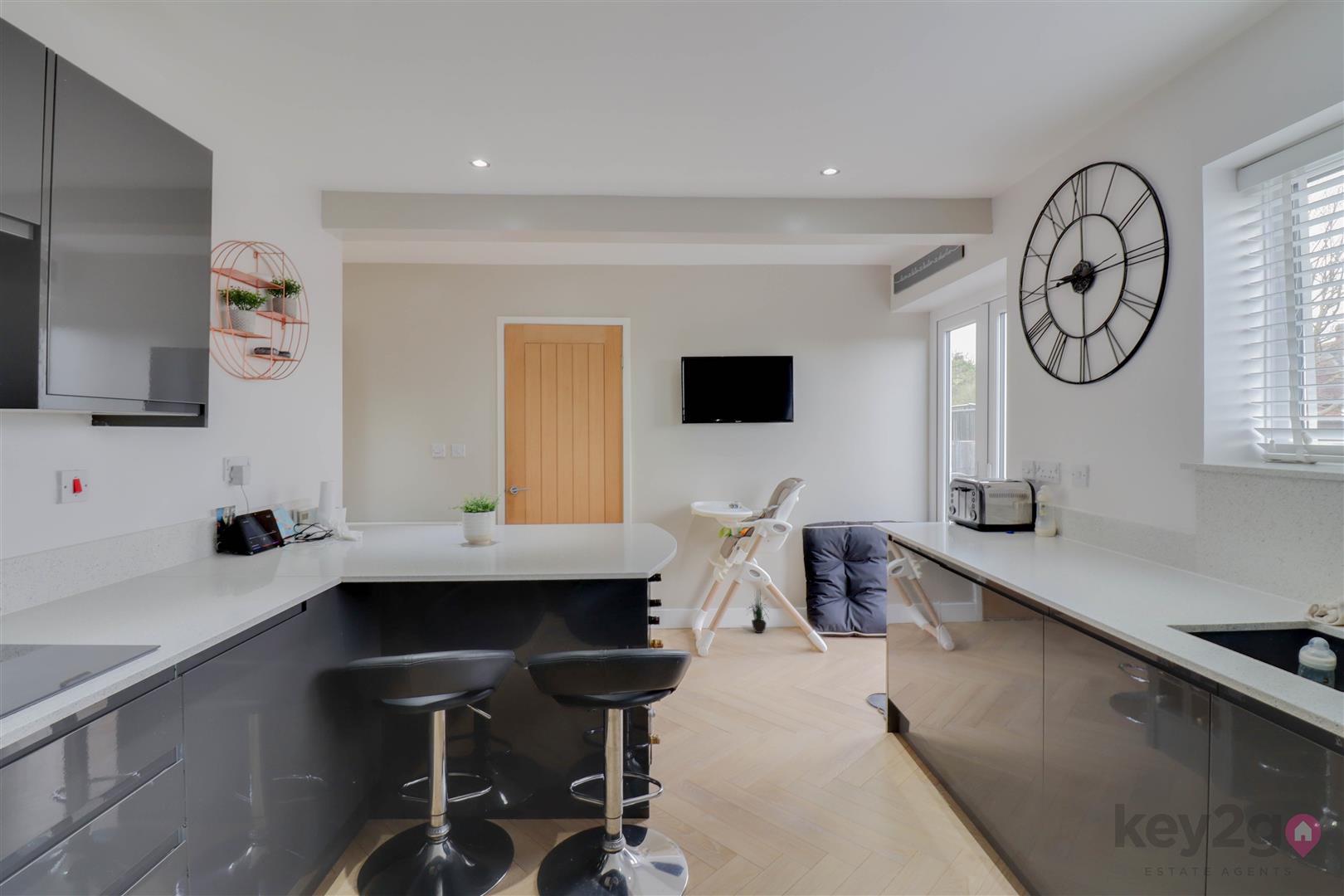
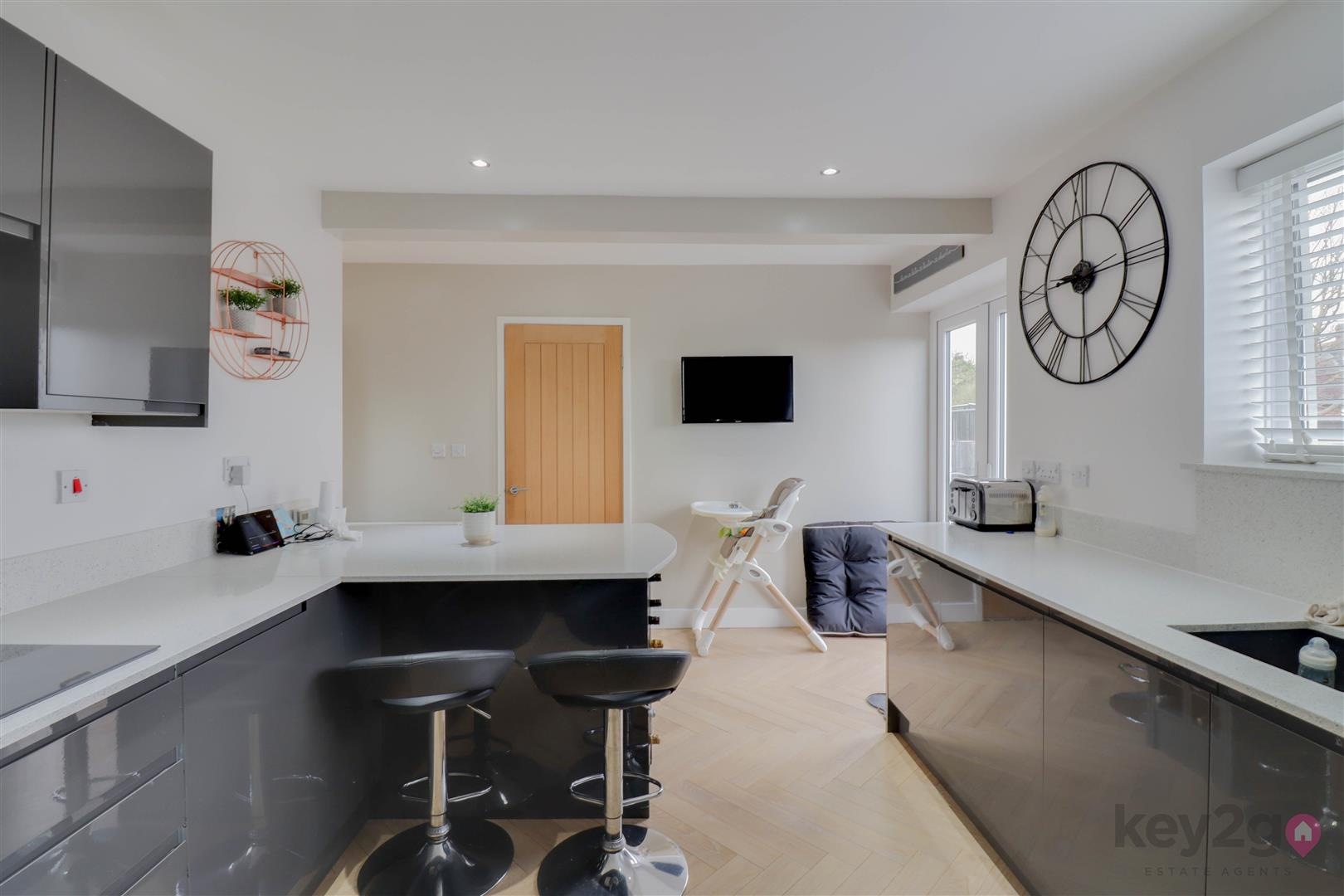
- potted plant (757, 606)
